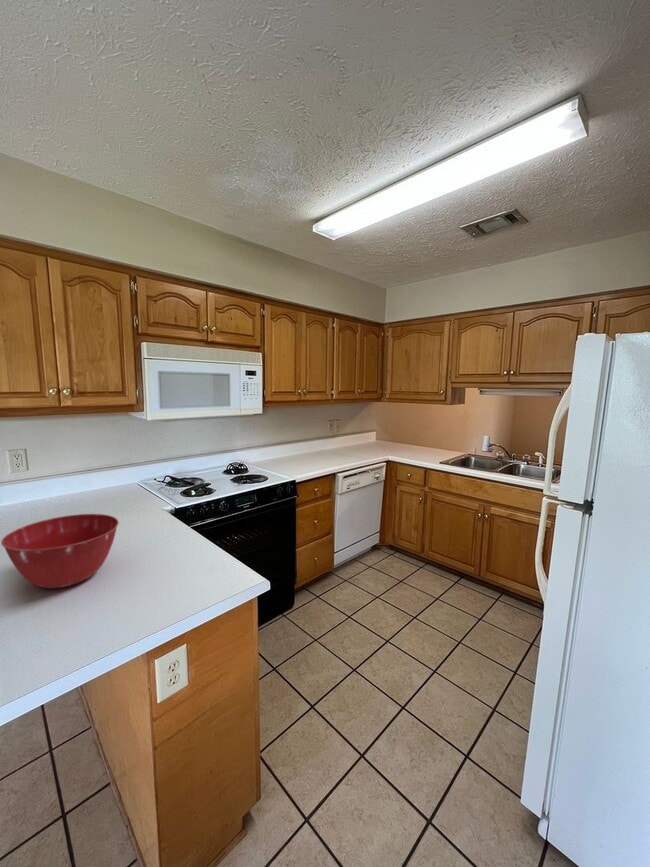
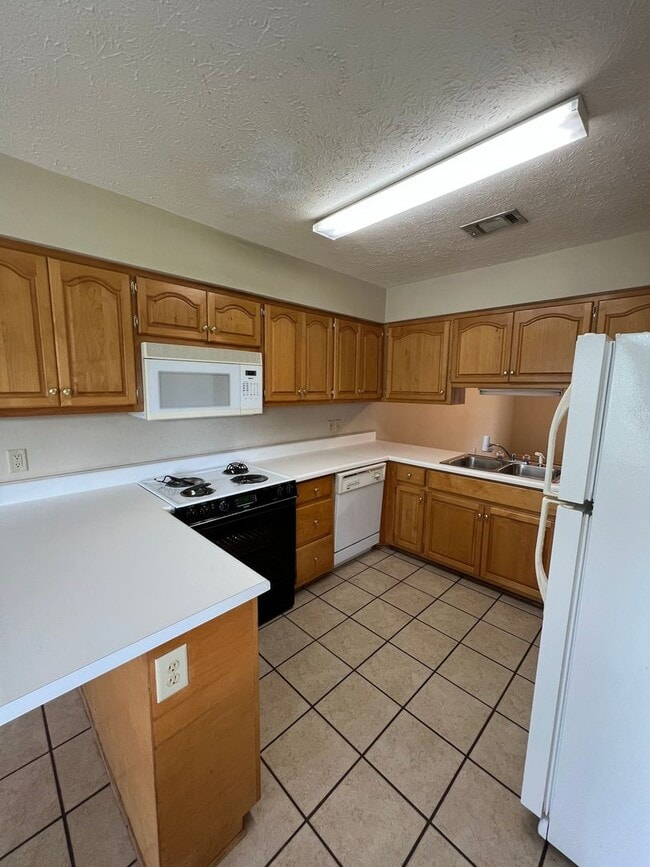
- mixing bowl (66, 552)
